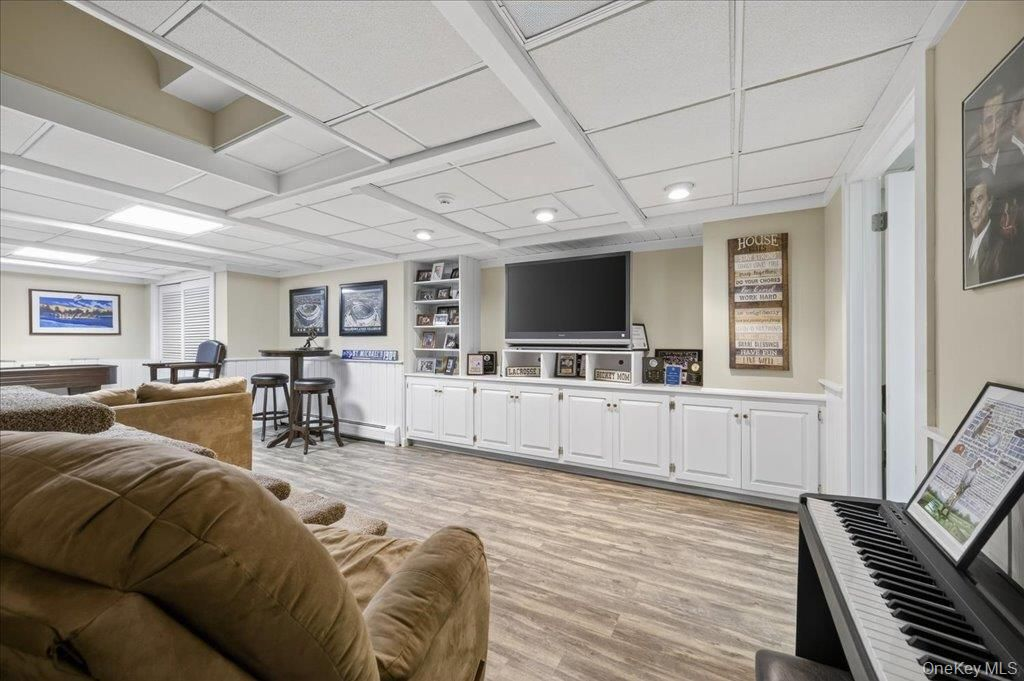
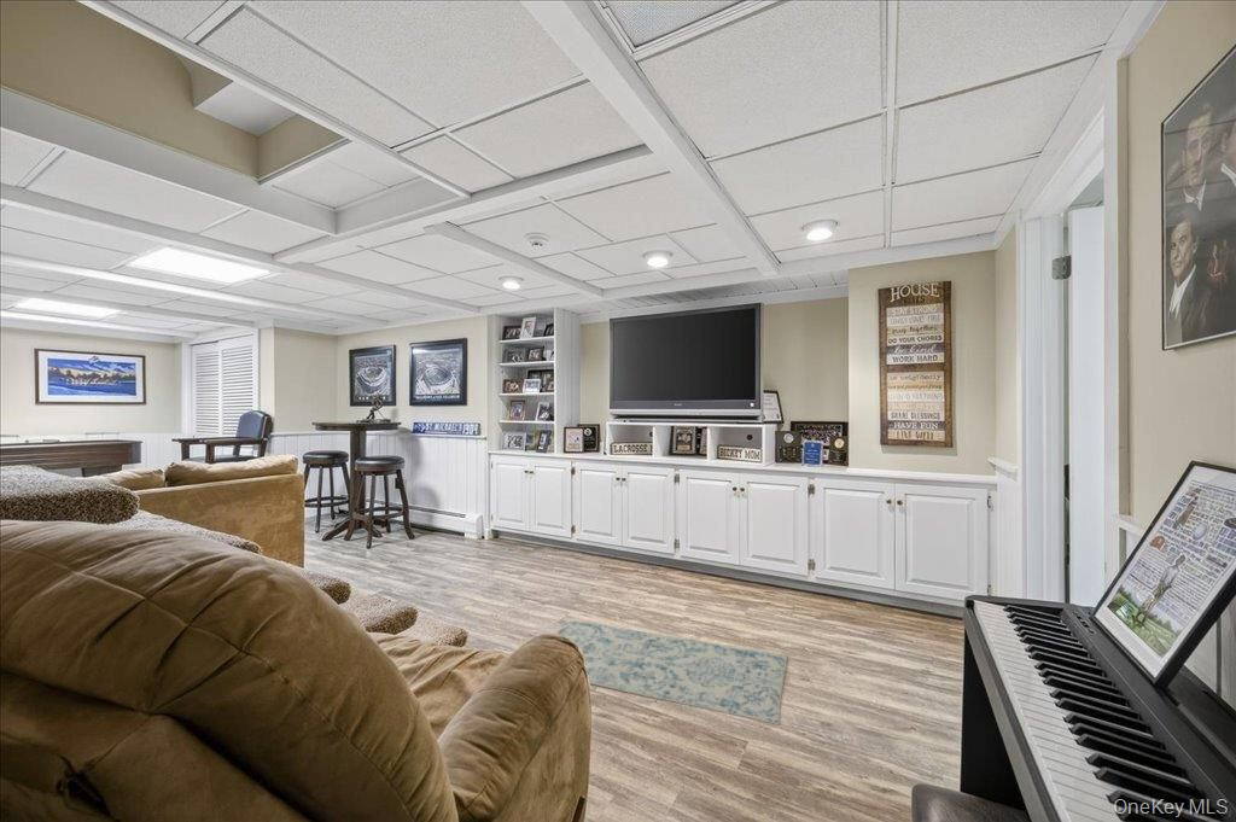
+ rug (654, 661)
